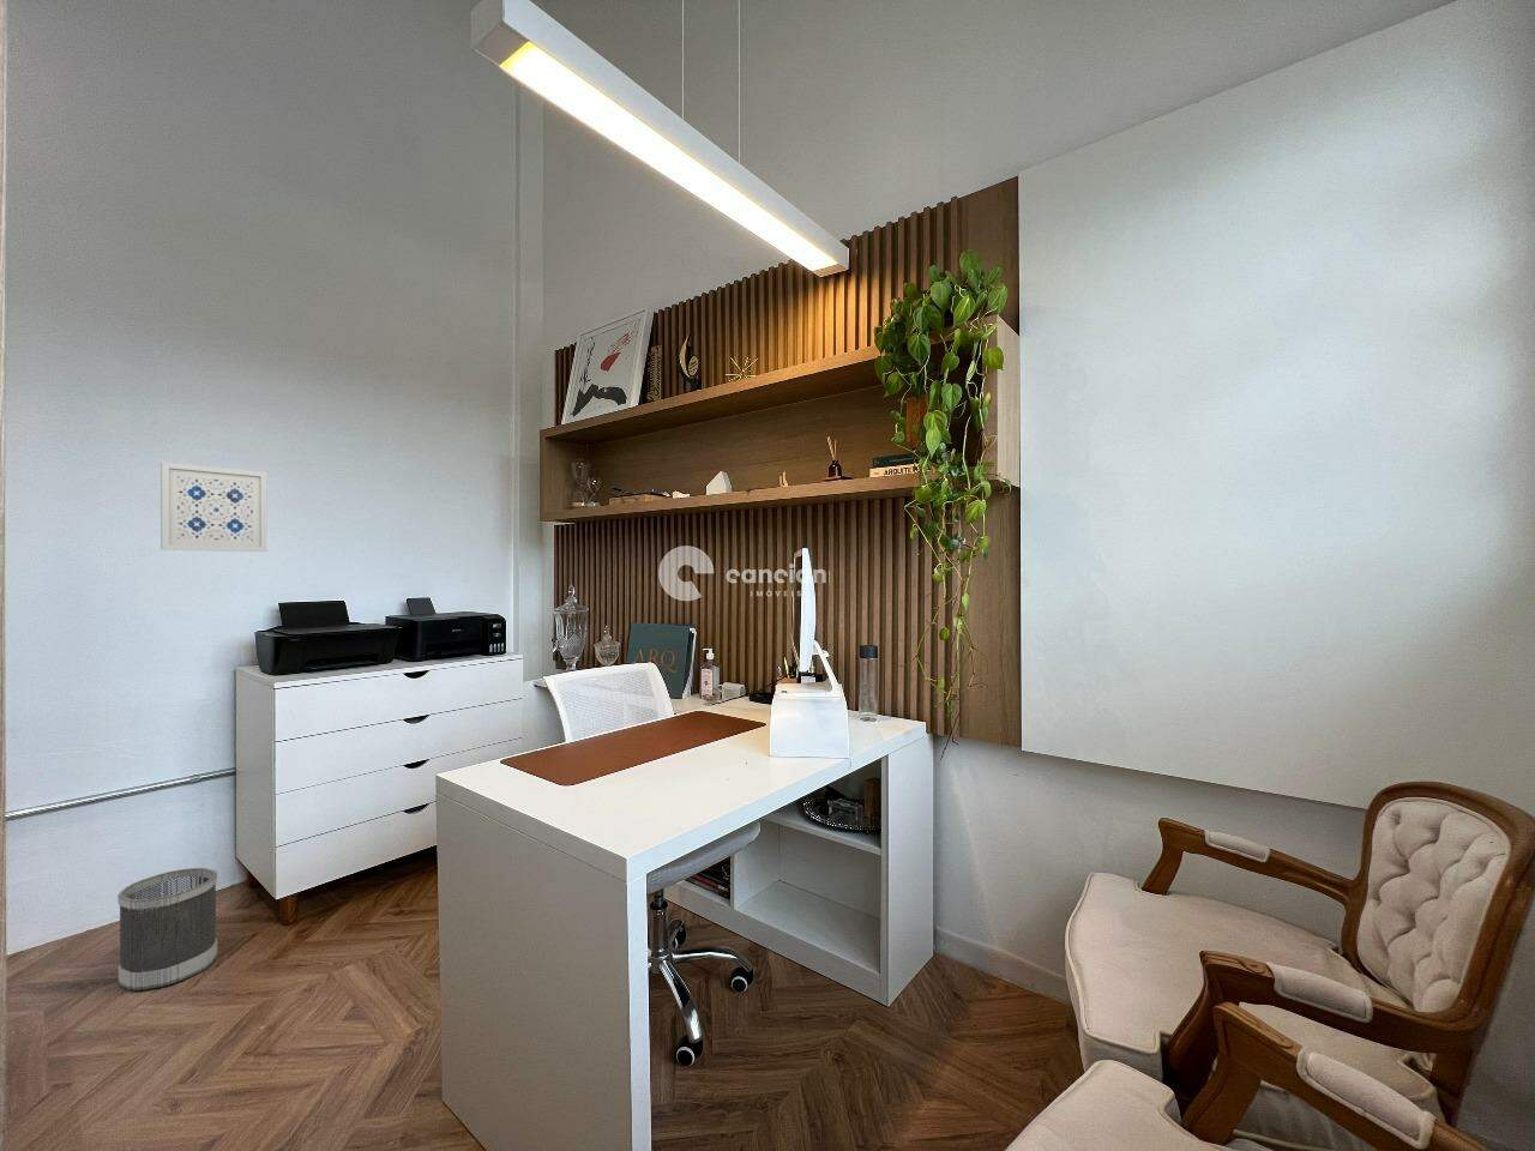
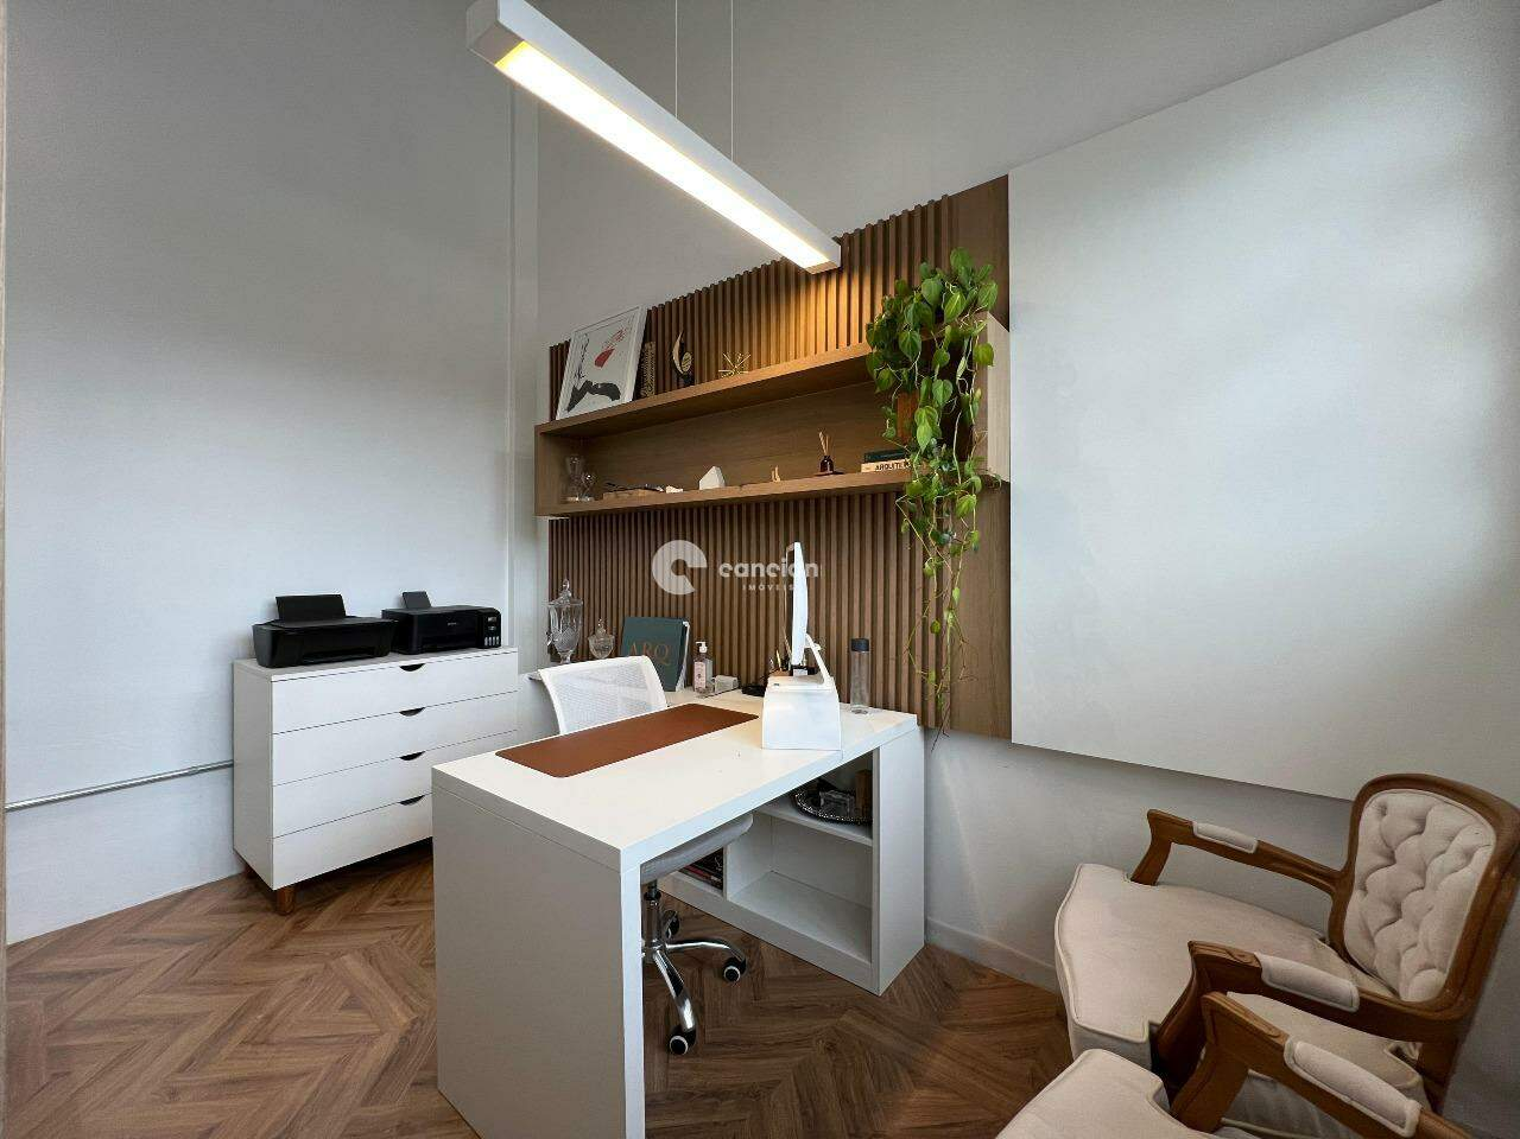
- wastebasket (169, 926)
- wall art (216, 508)
